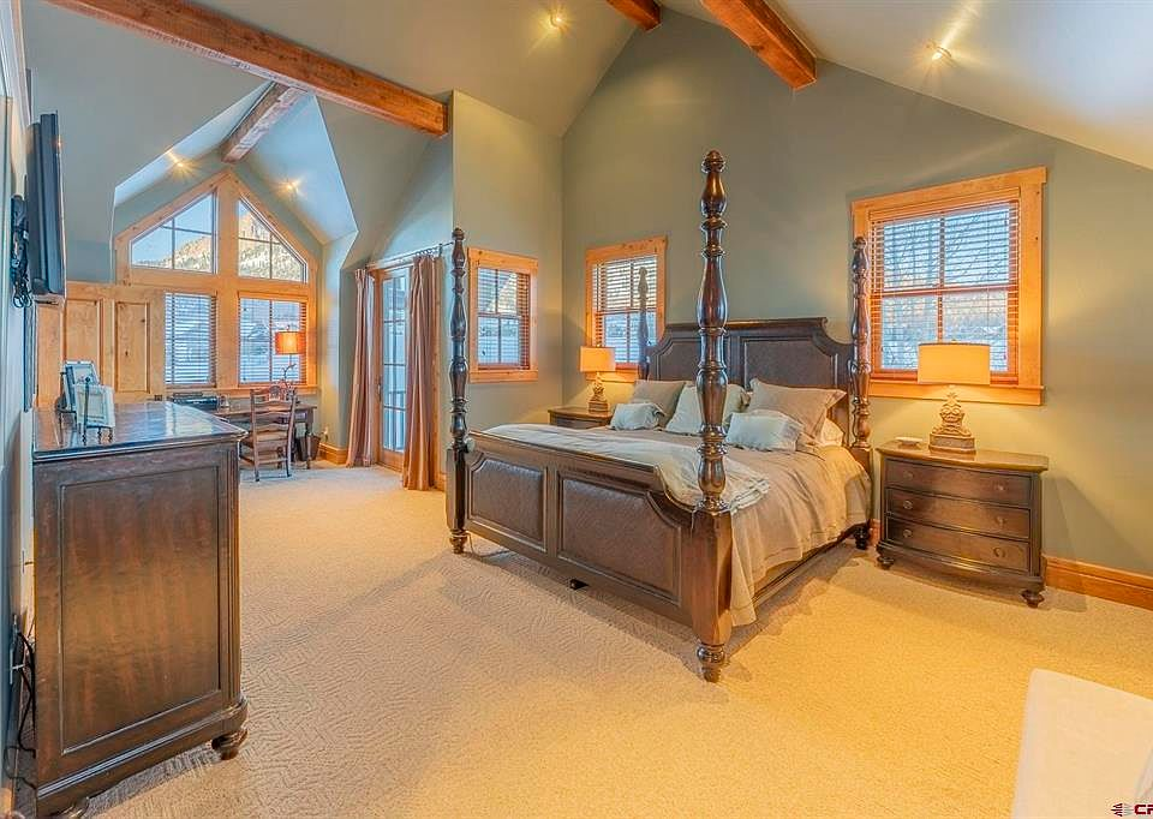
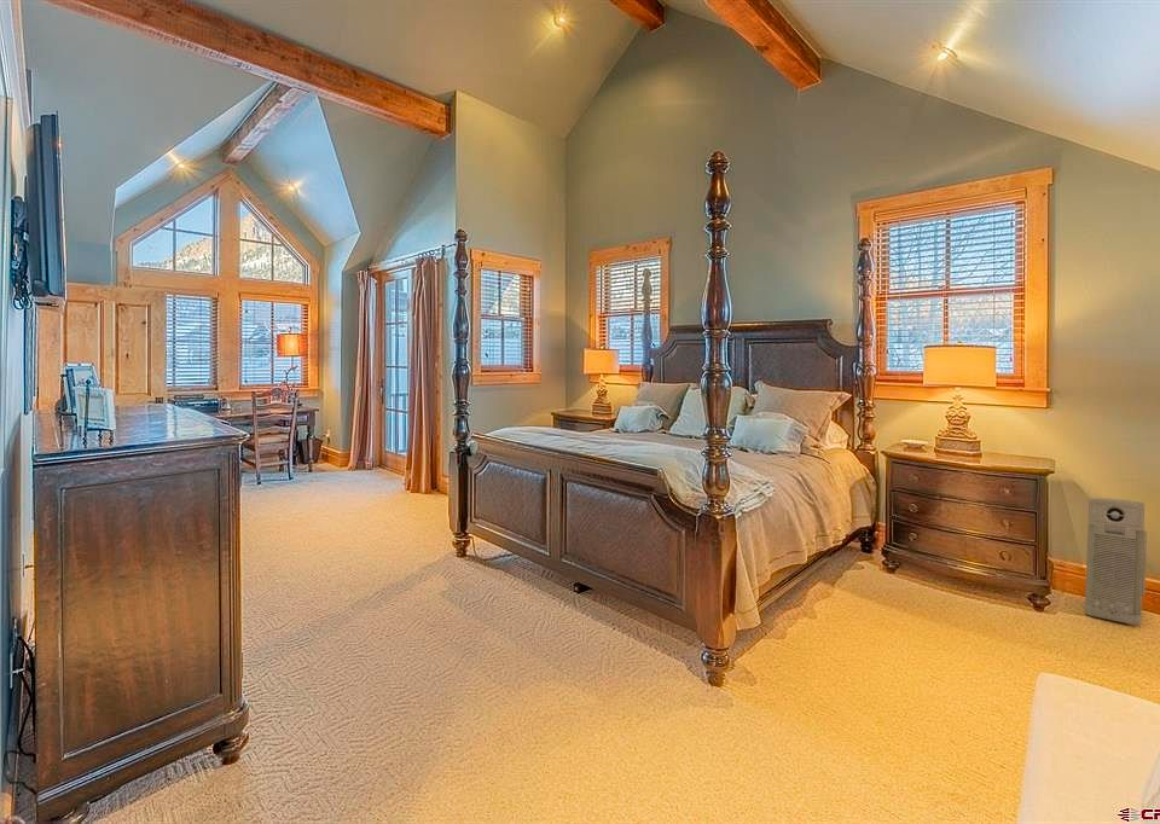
+ air purifier (1115, 556)
